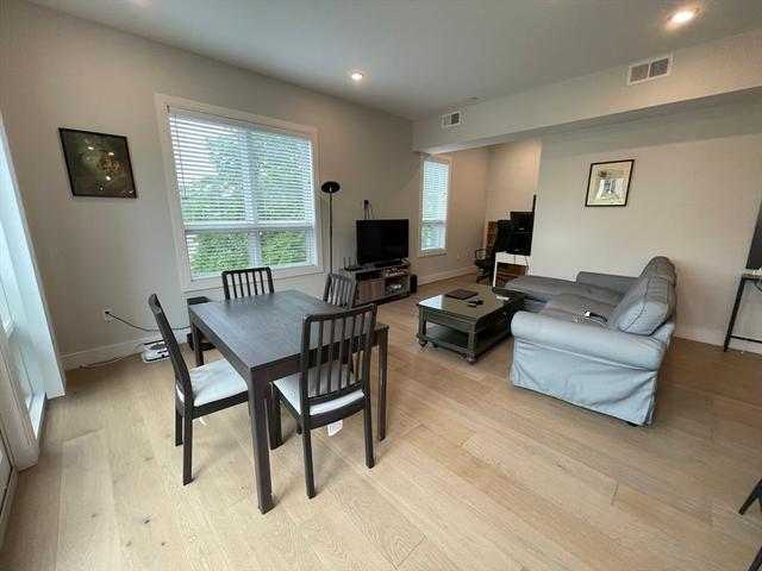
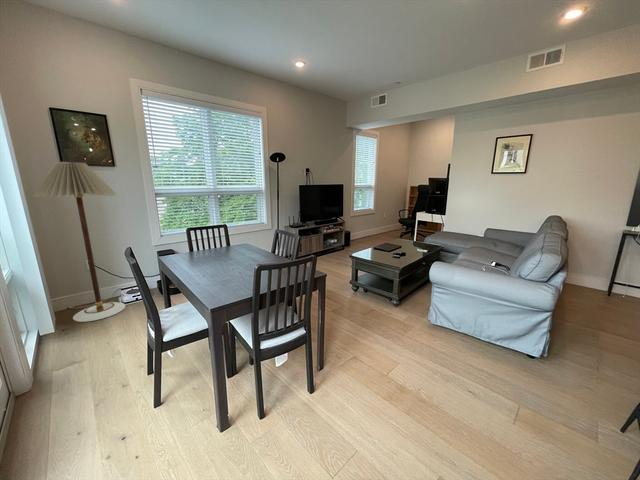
+ floor lamp (87, 241)
